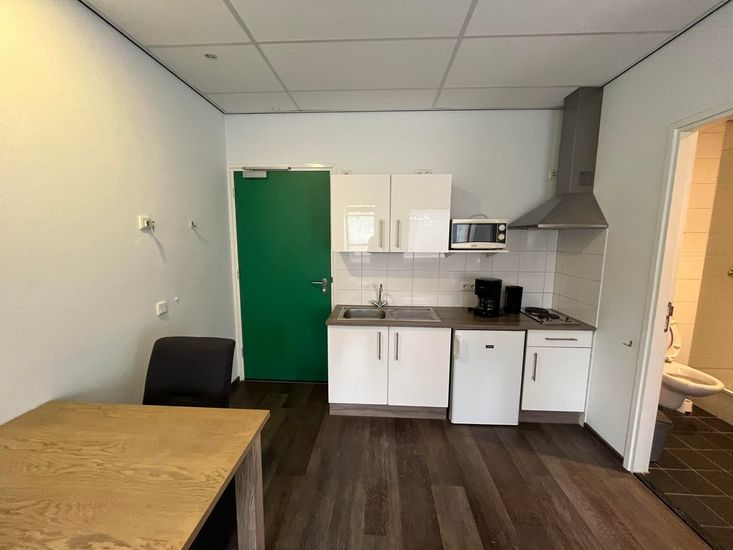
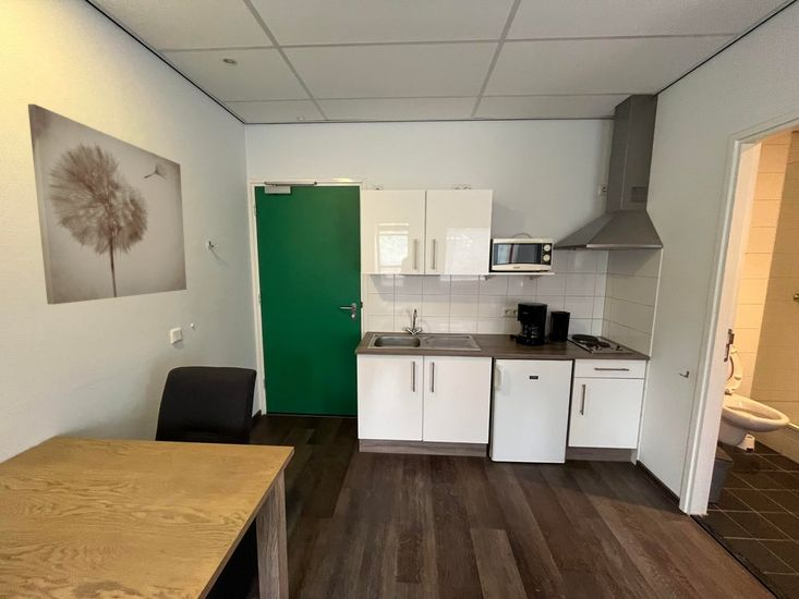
+ wall art (126, 220)
